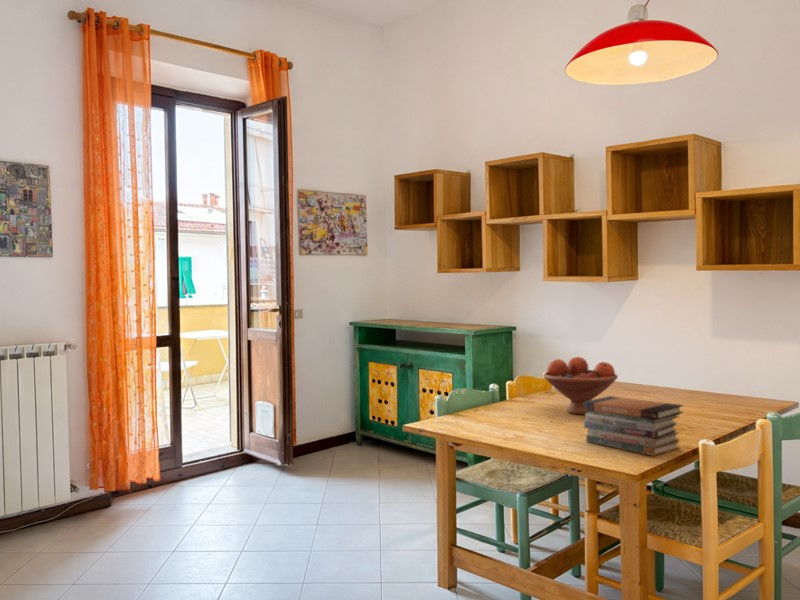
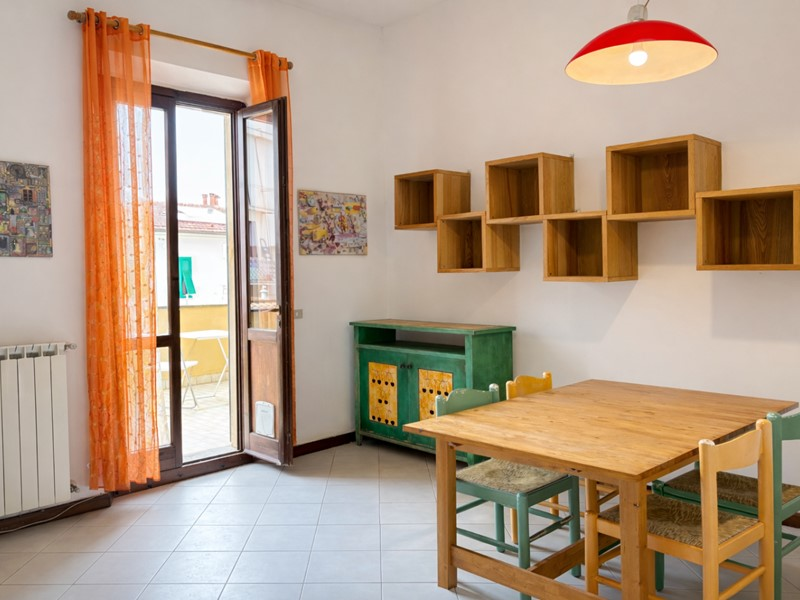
- book stack (631, 423)
- fruit bowl (580, 385)
